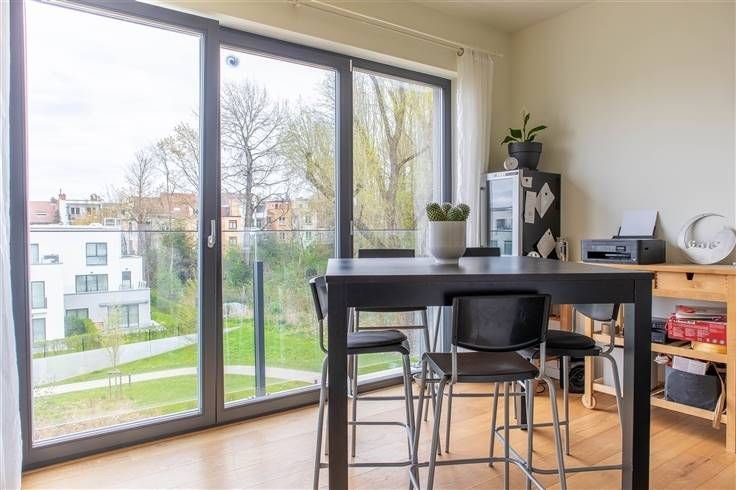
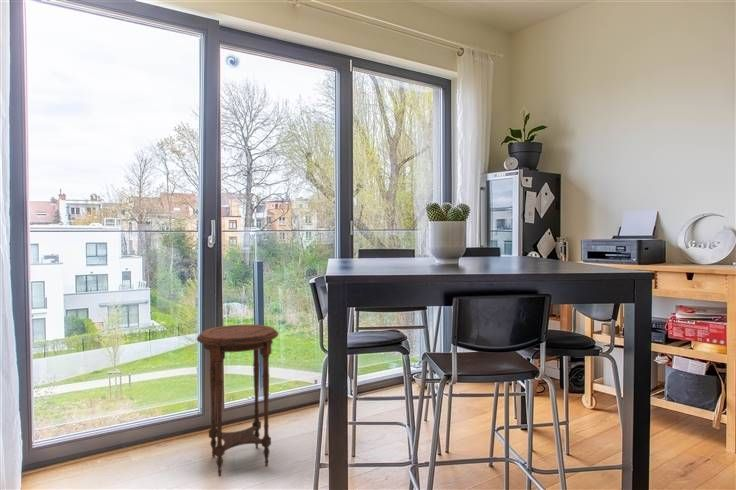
+ side table (254, 393)
